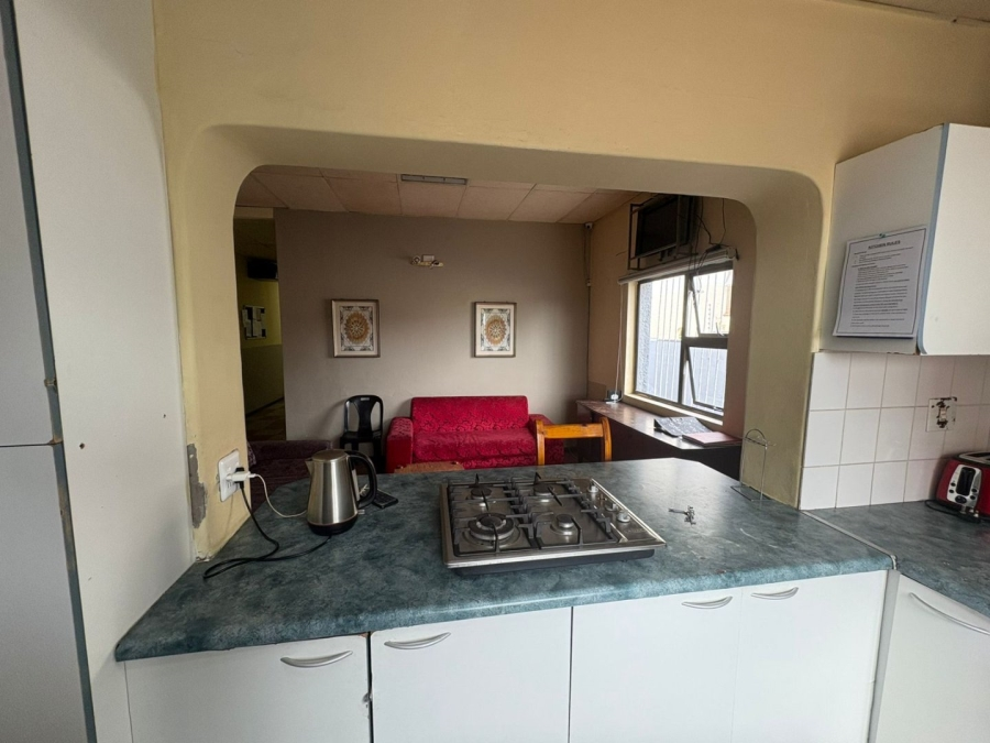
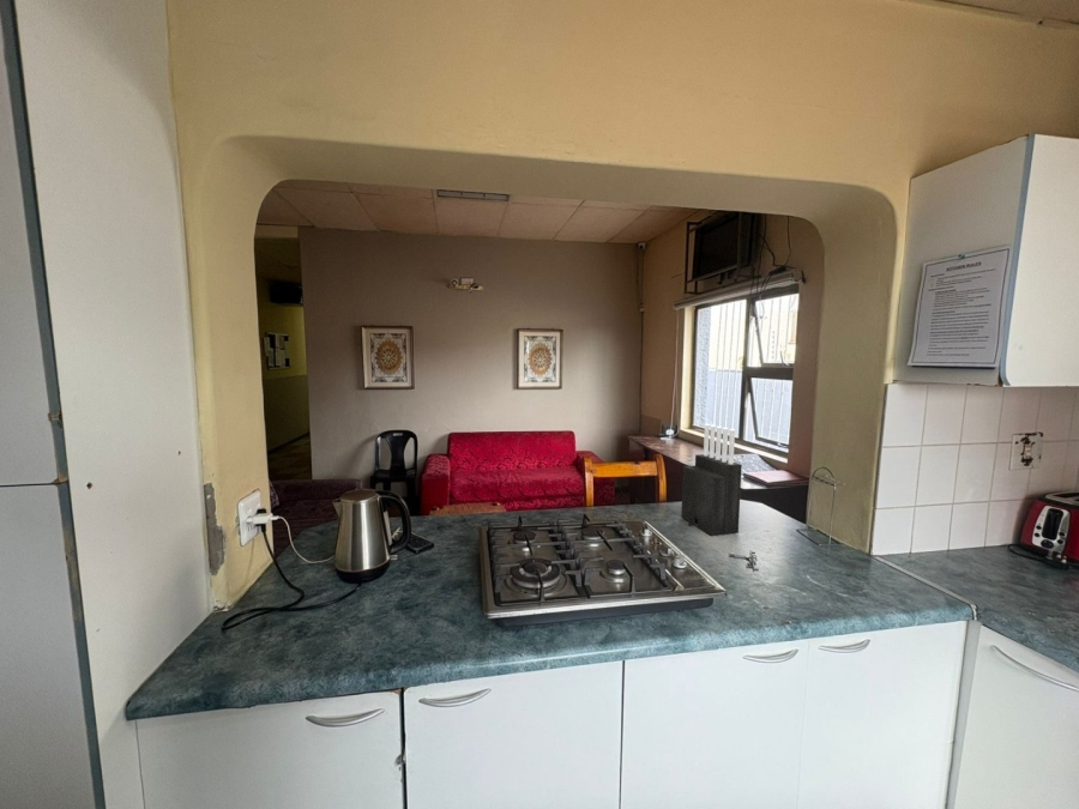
+ knife block (707, 476)
